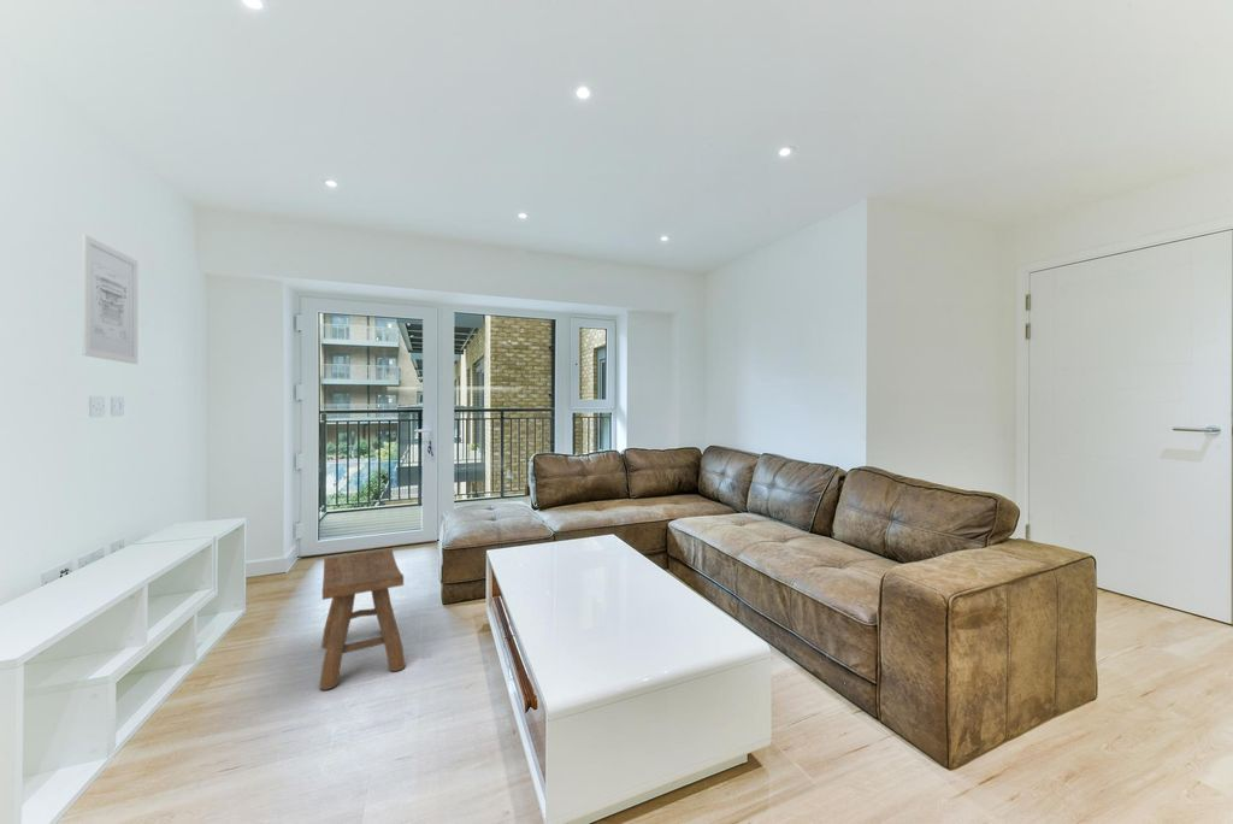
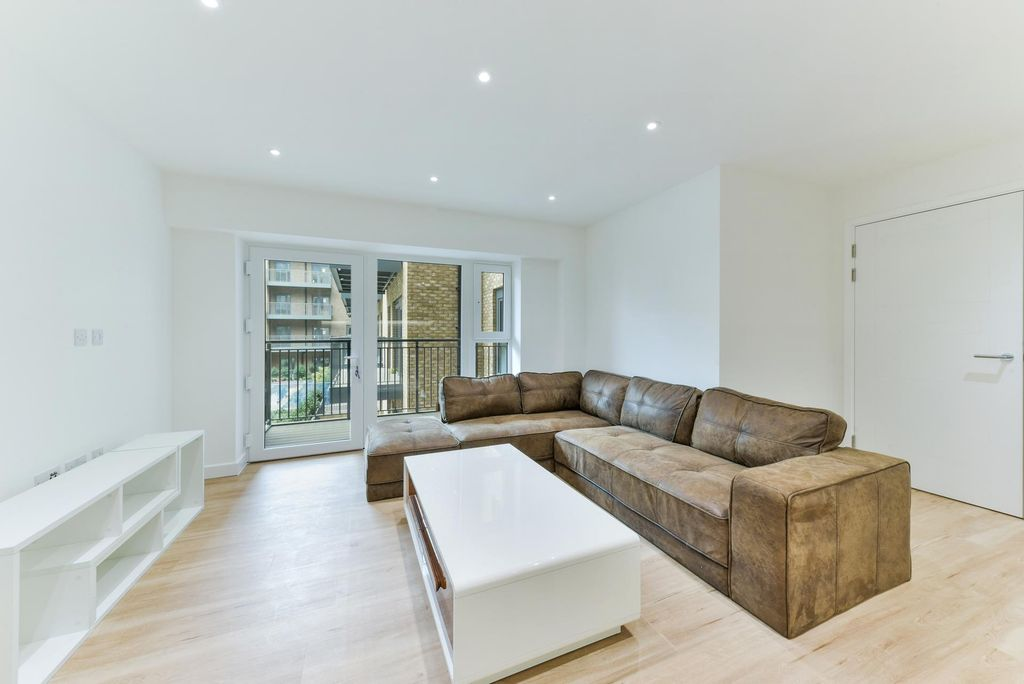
- stool (361, 611)
- wall art (112, 304)
